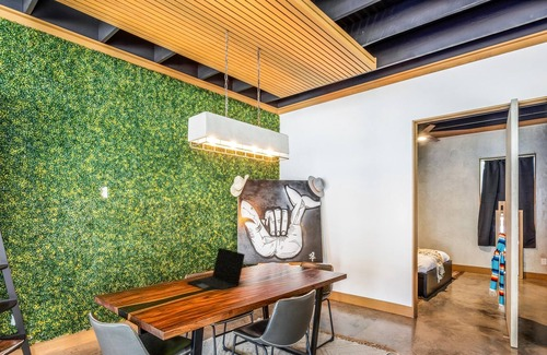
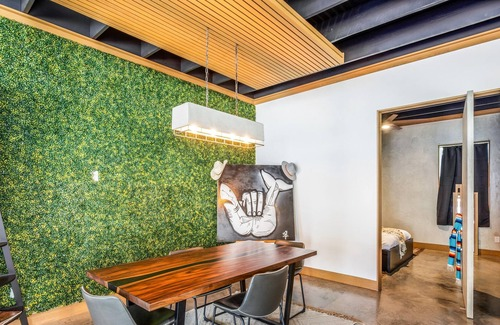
- laptop (216, 269)
